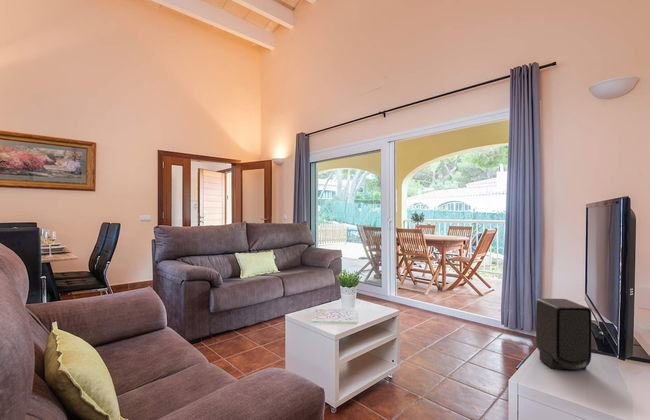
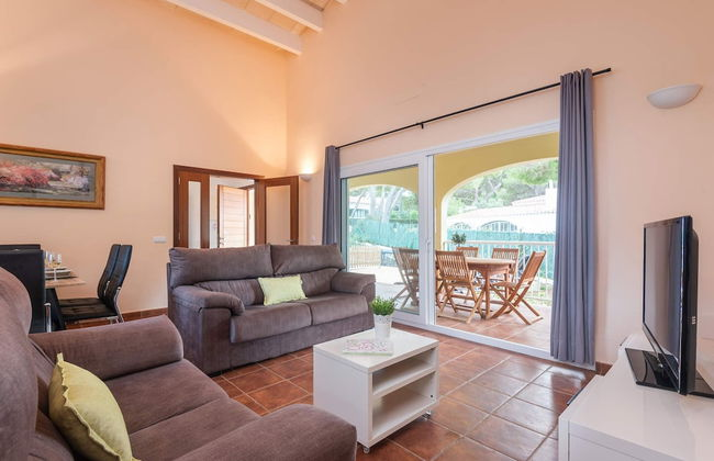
- speaker (562, 333)
